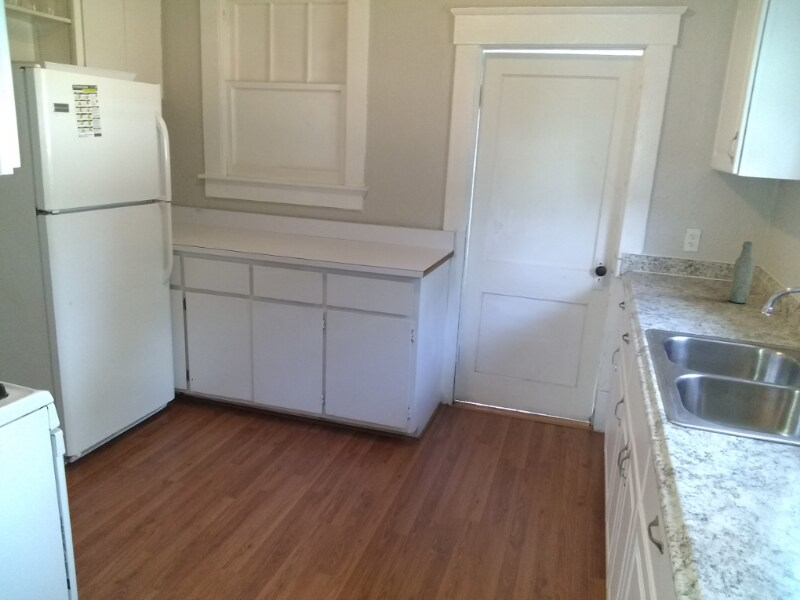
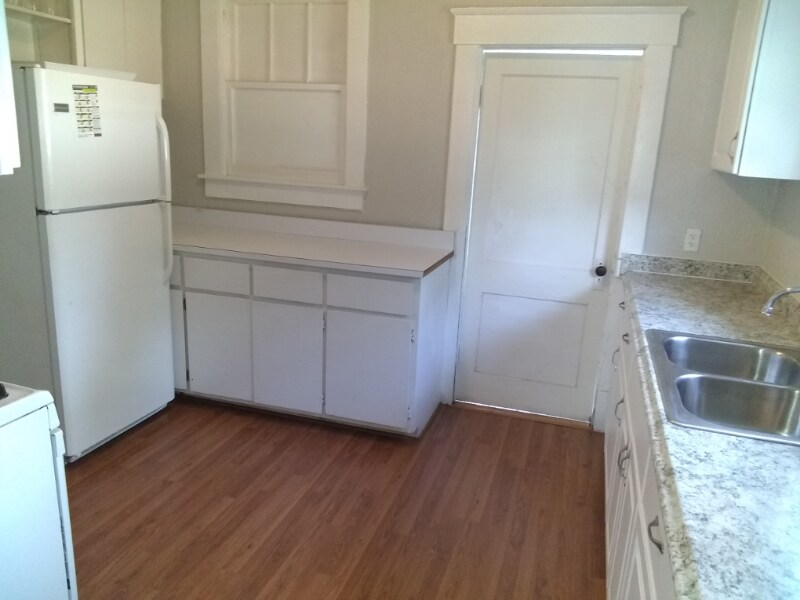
- bottle (743, 272)
